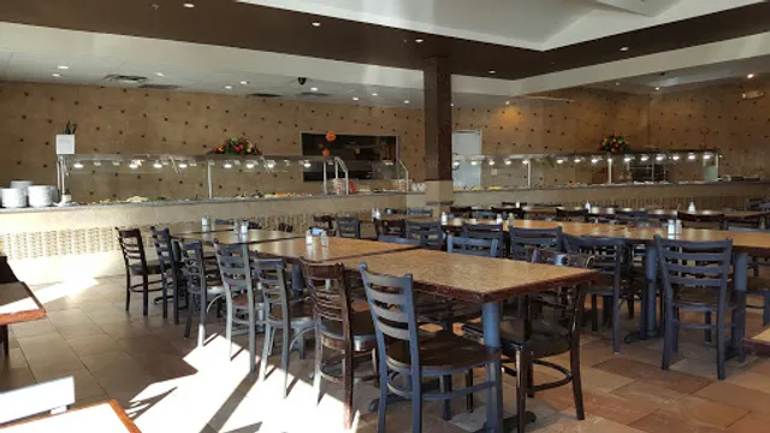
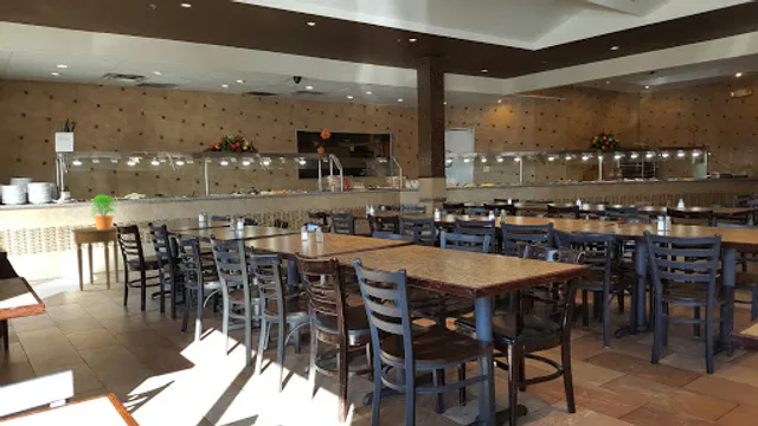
+ potted plant (103, 211)
+ side table (104, 257)
